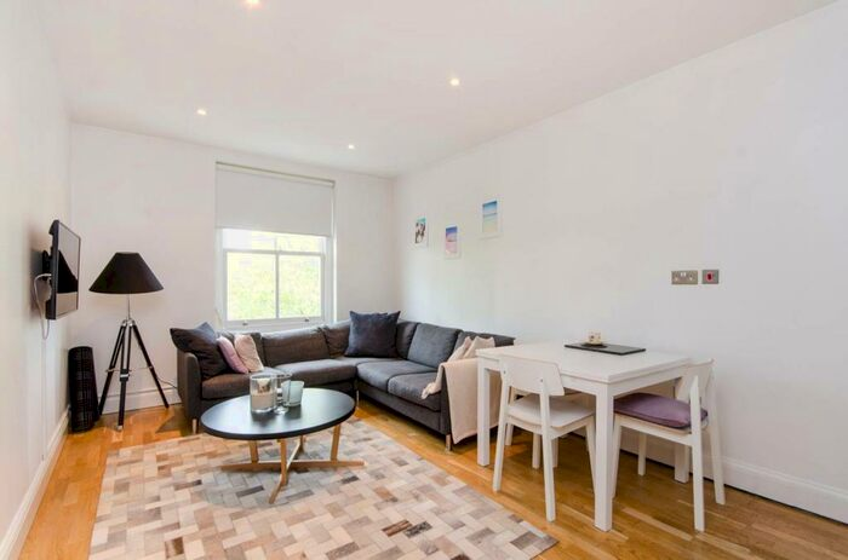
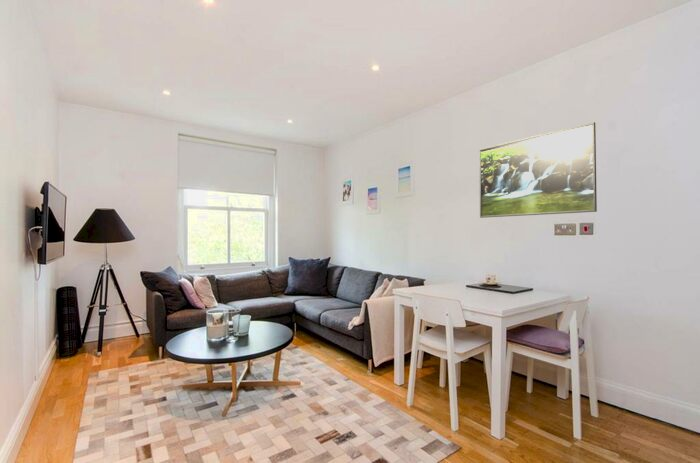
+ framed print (530, 176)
